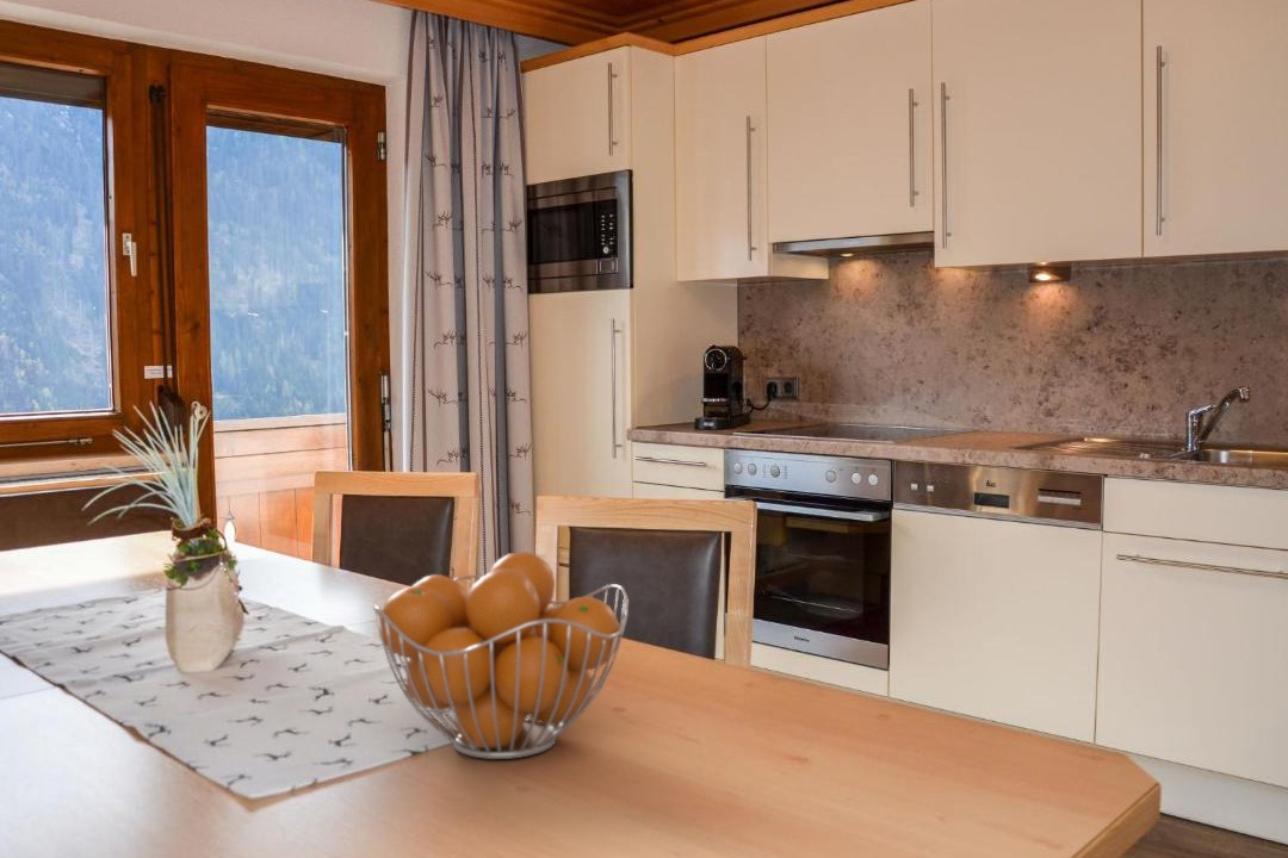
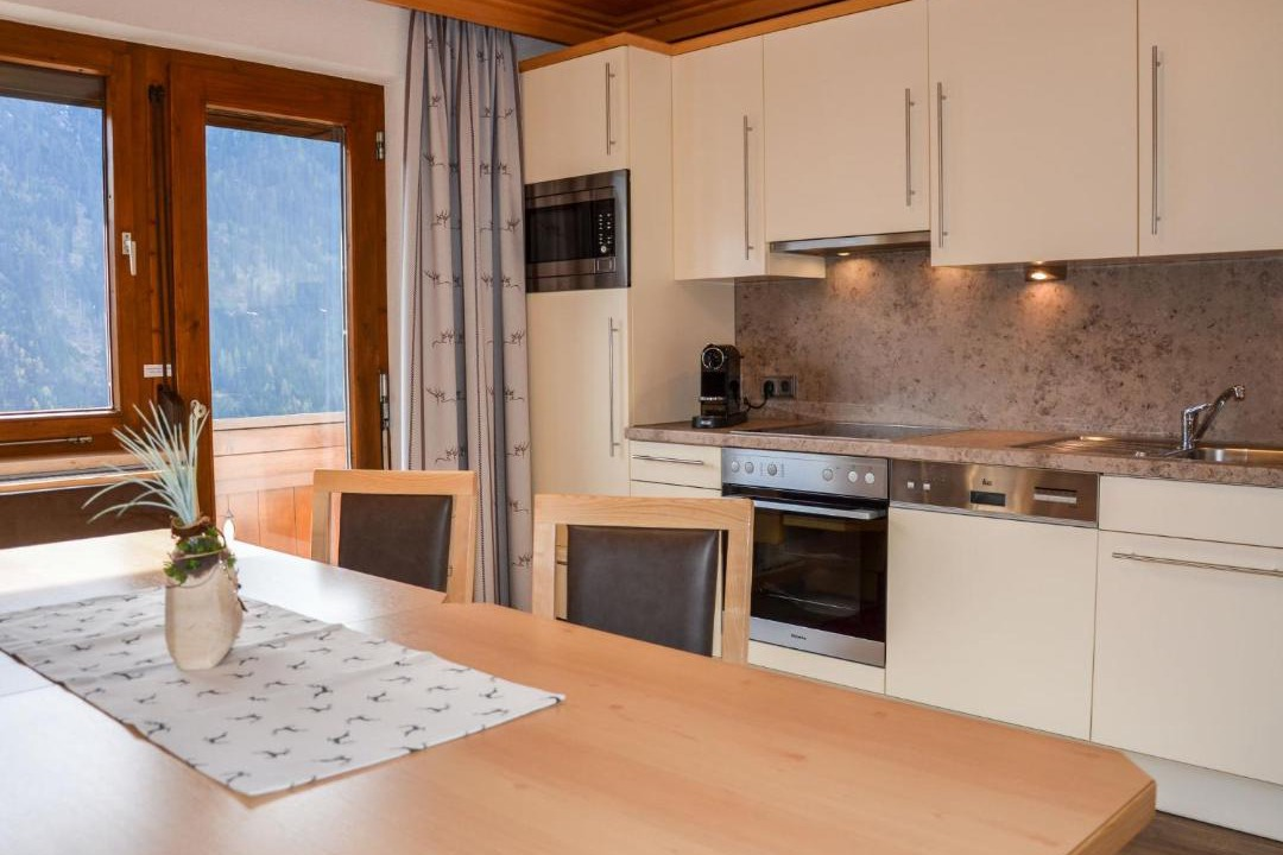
- fruit basket (503, 651)
